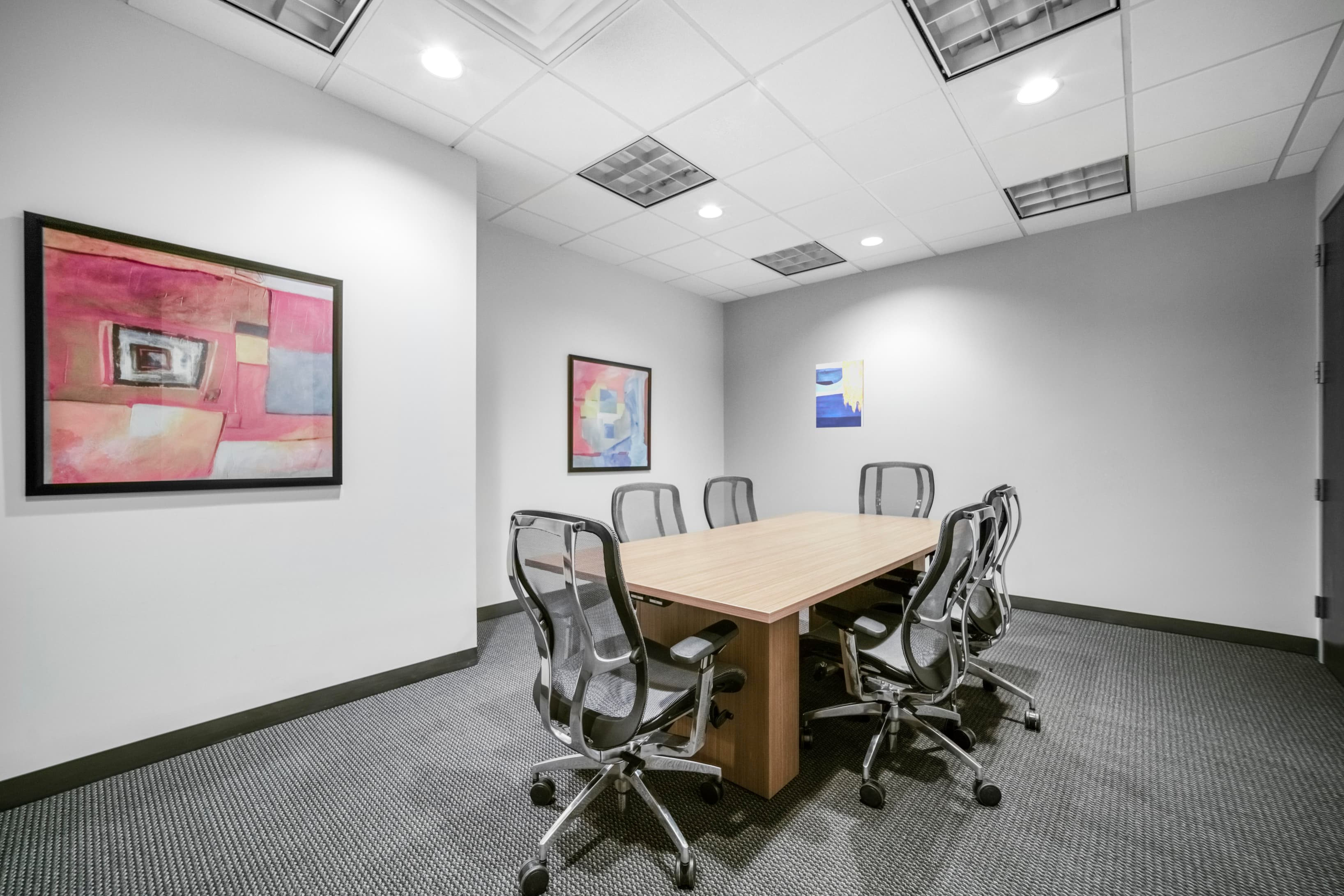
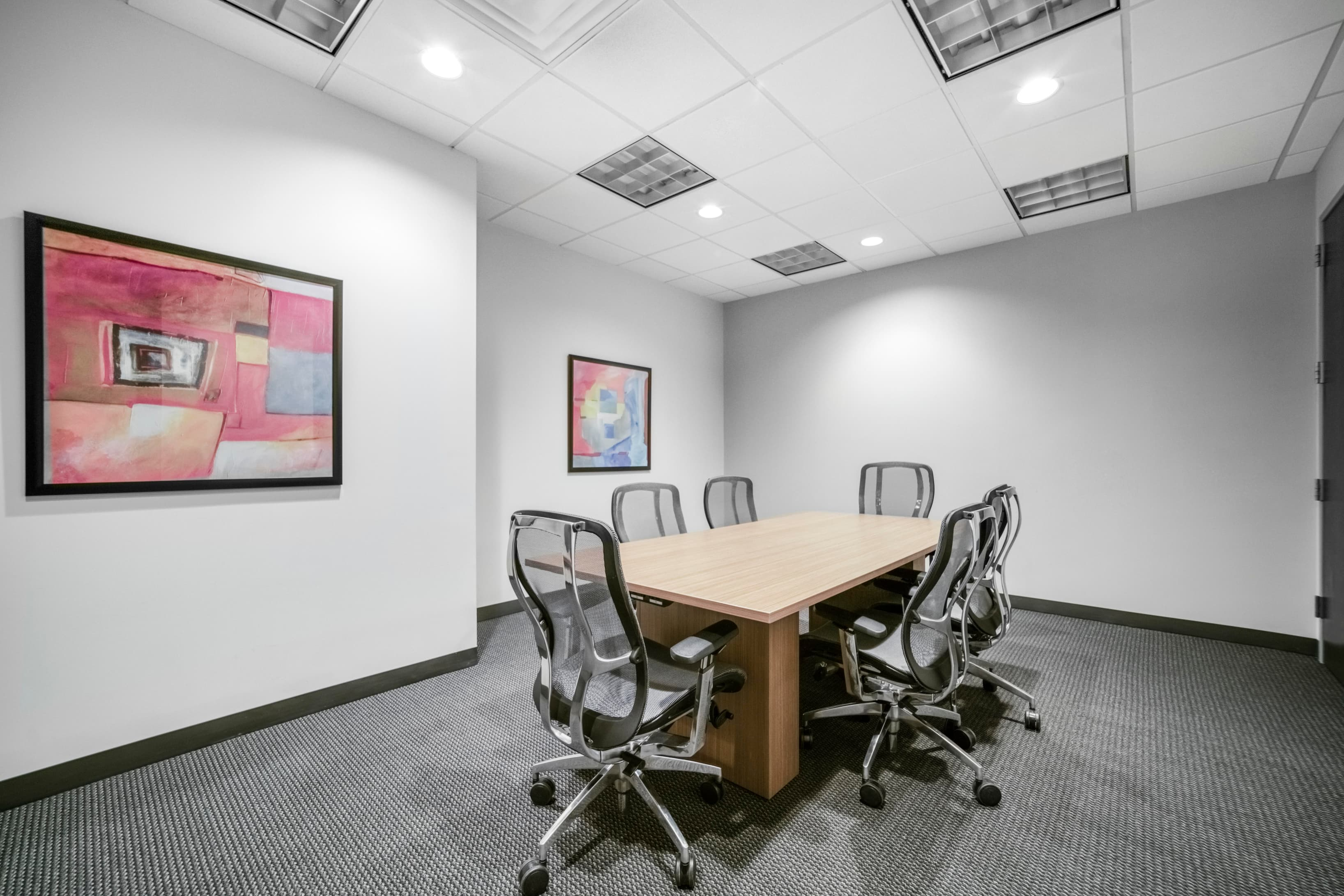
- wall art (839, 395)
